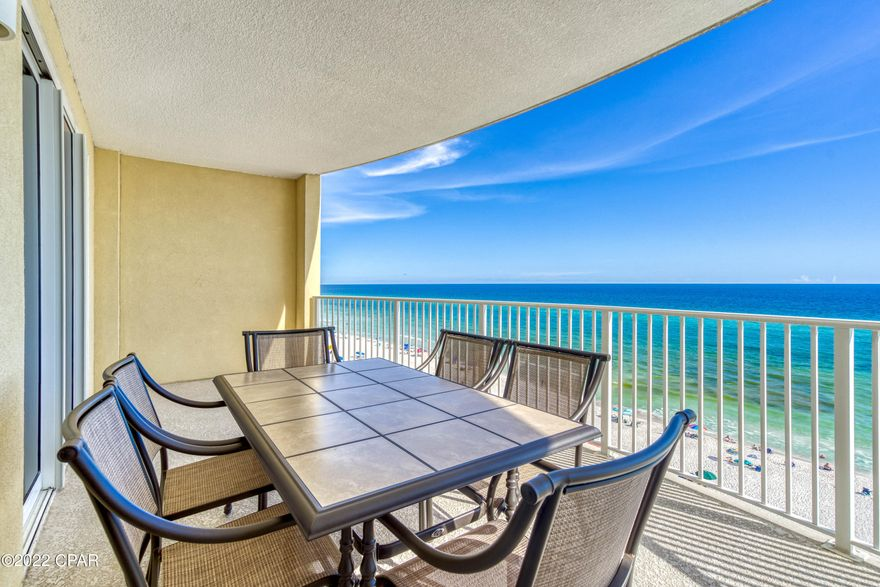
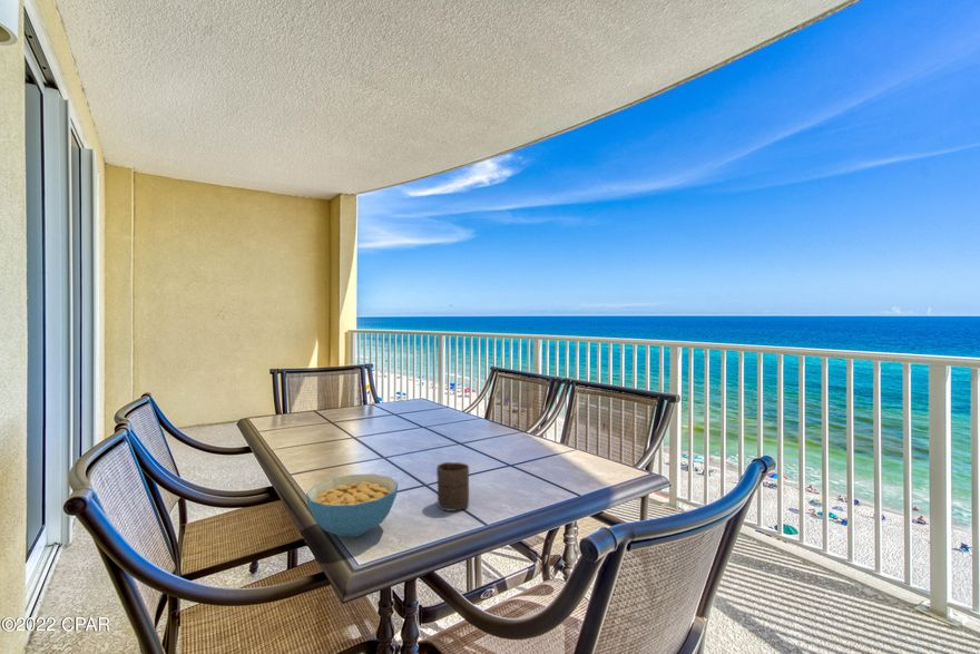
+ cup (452, 485)
+ cereal bowl (353, 509)
